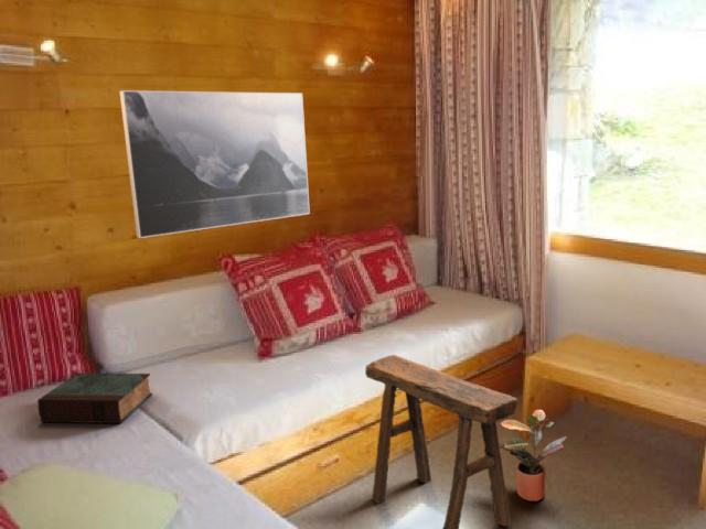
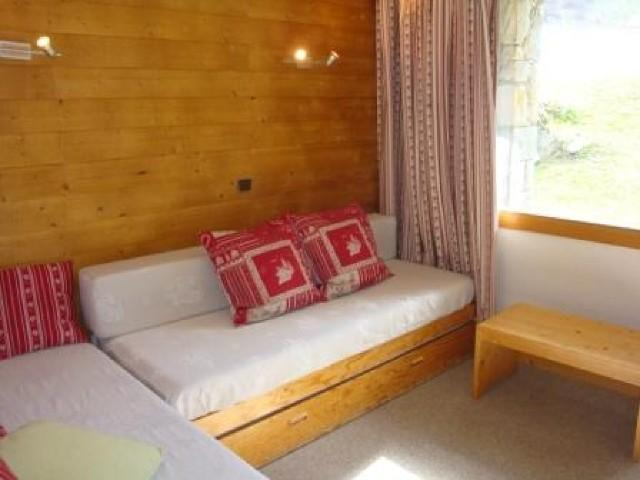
- potted plant (534, 447)
- book (97, 397)
- stool (426, 445)
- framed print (225, 160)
